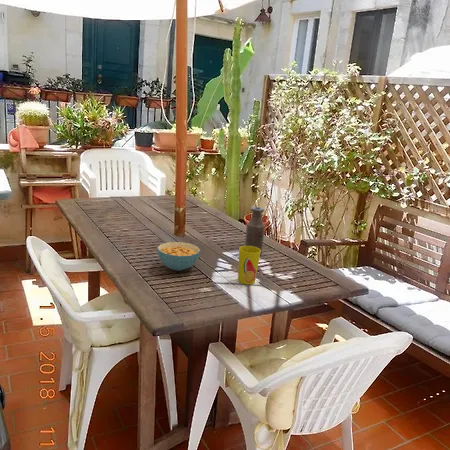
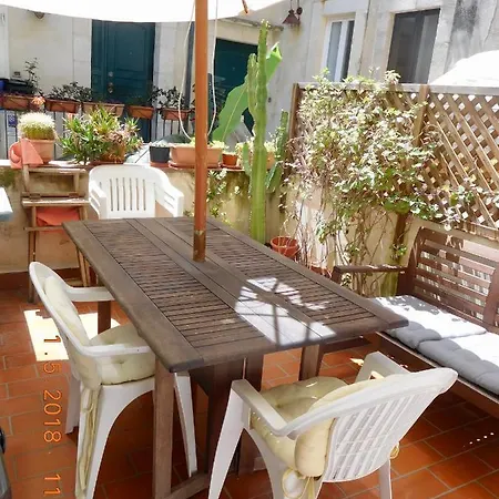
- cereal bowl (178, 258)
- bottle (255, 231)
- cup (248, 265)
